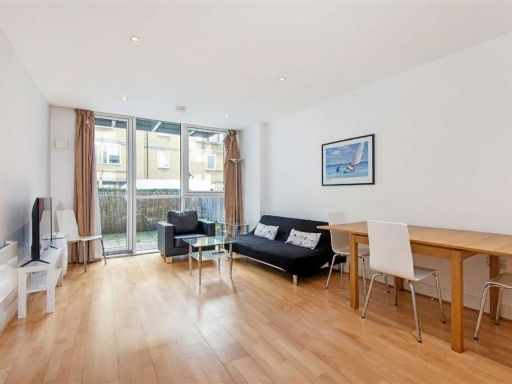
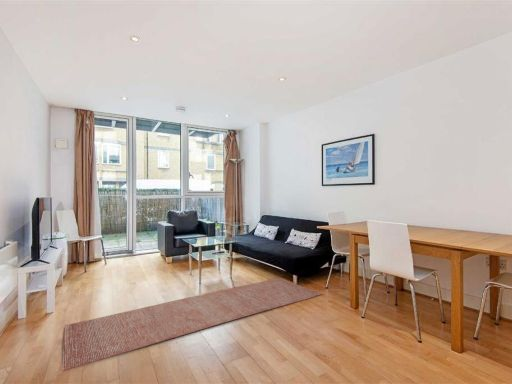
+ rug (210, 307)
